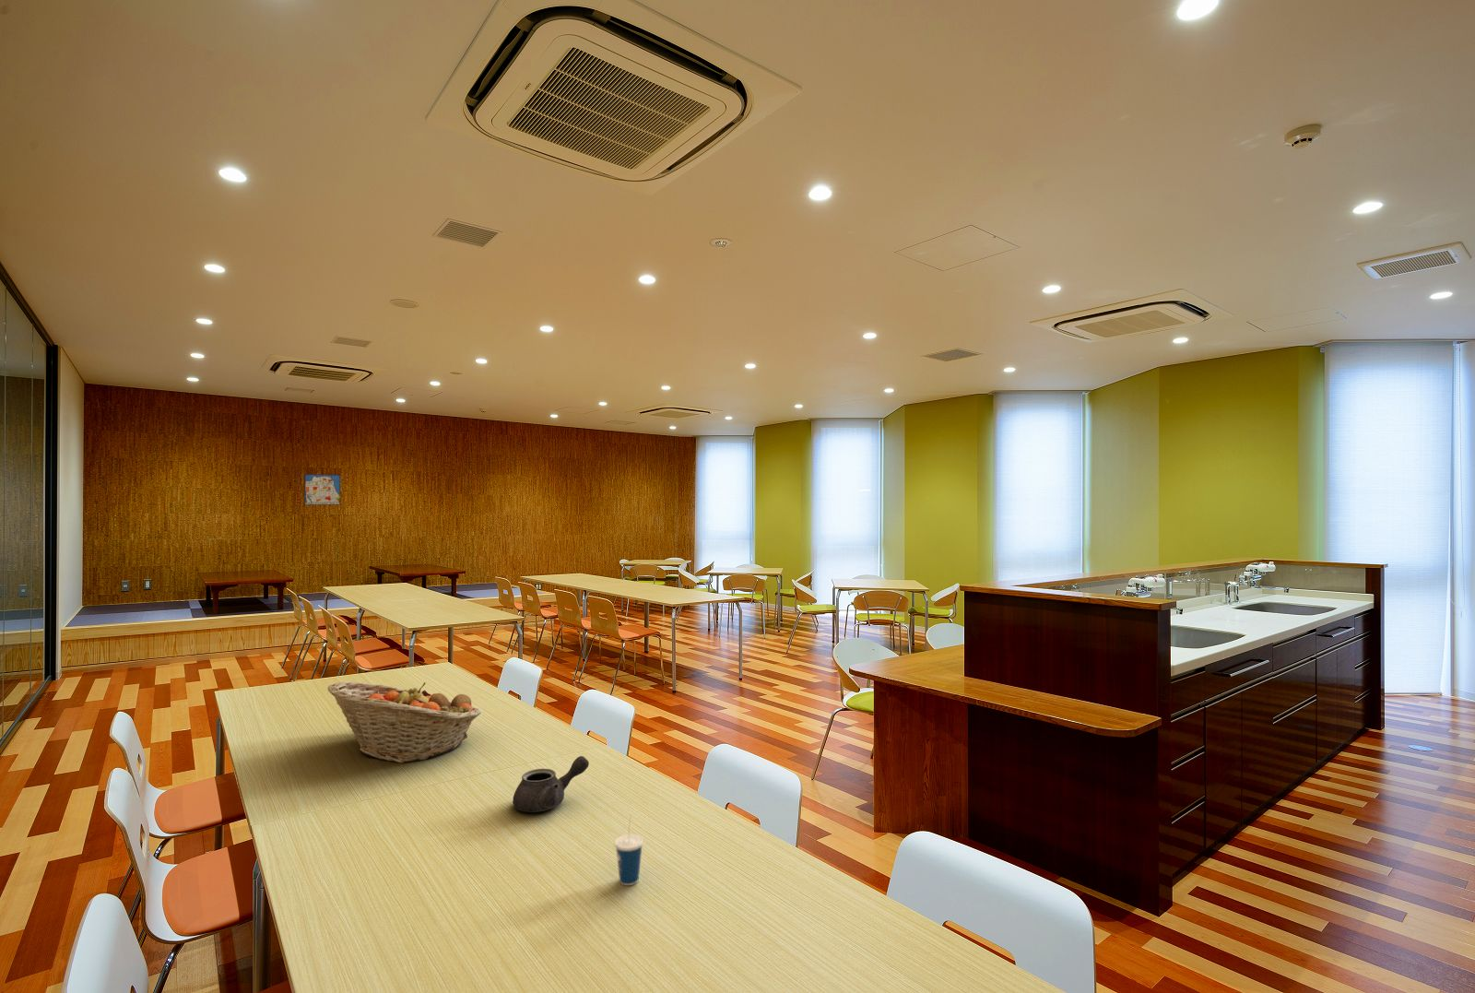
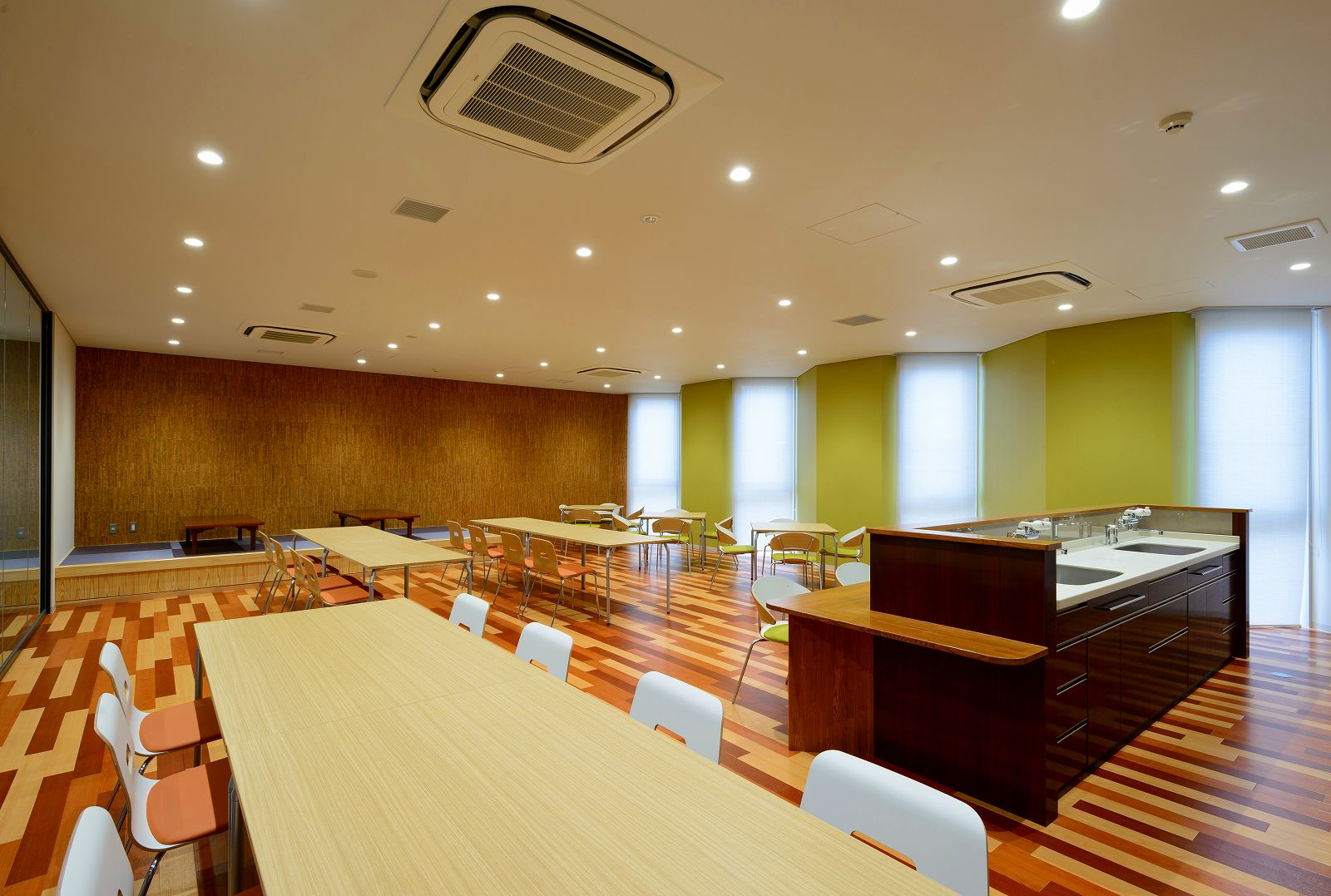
- wall art (321, 490)
- fruit basket (404, 712)
- teapot (553, 782)
- cup (628, 849)
